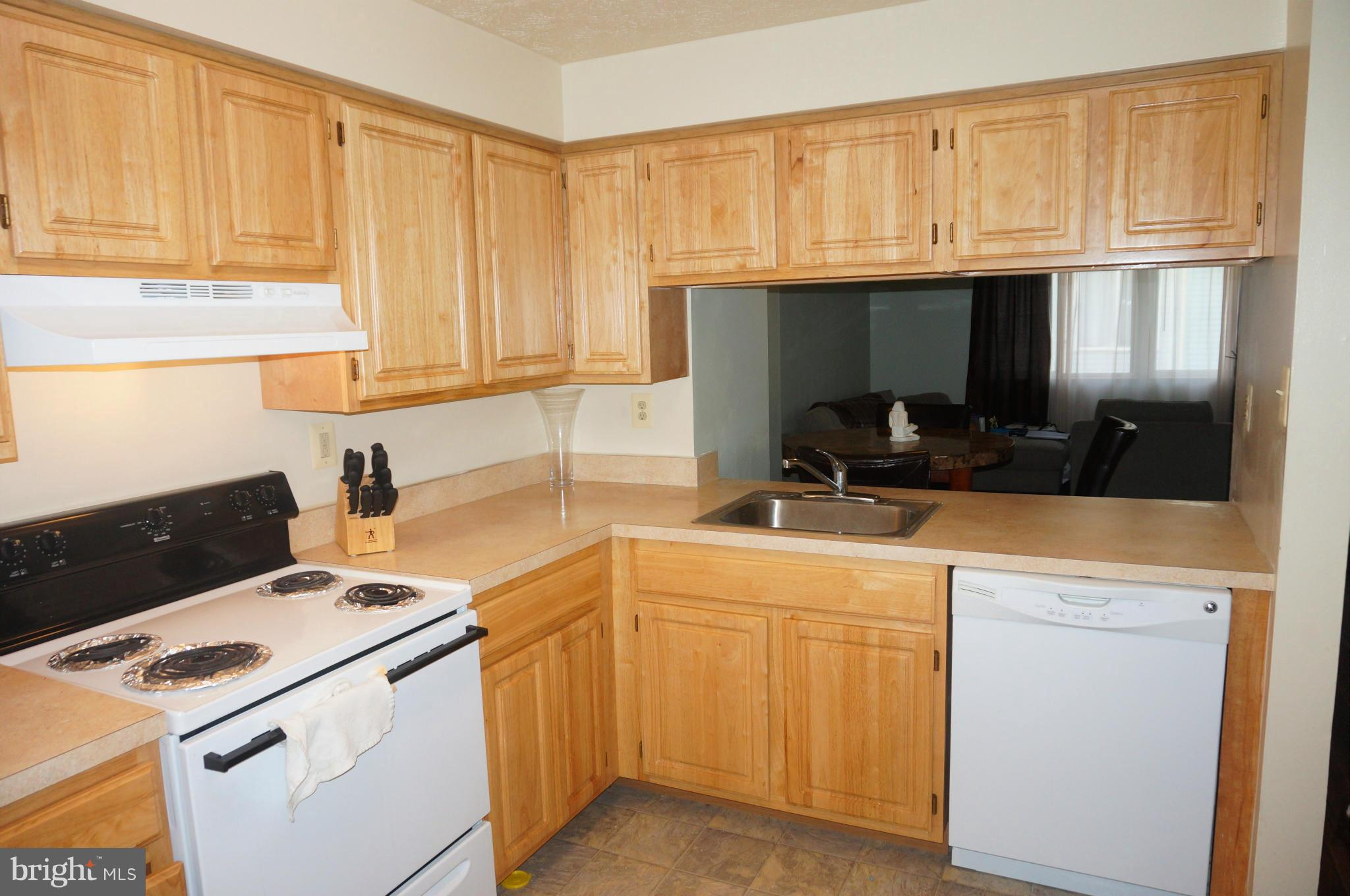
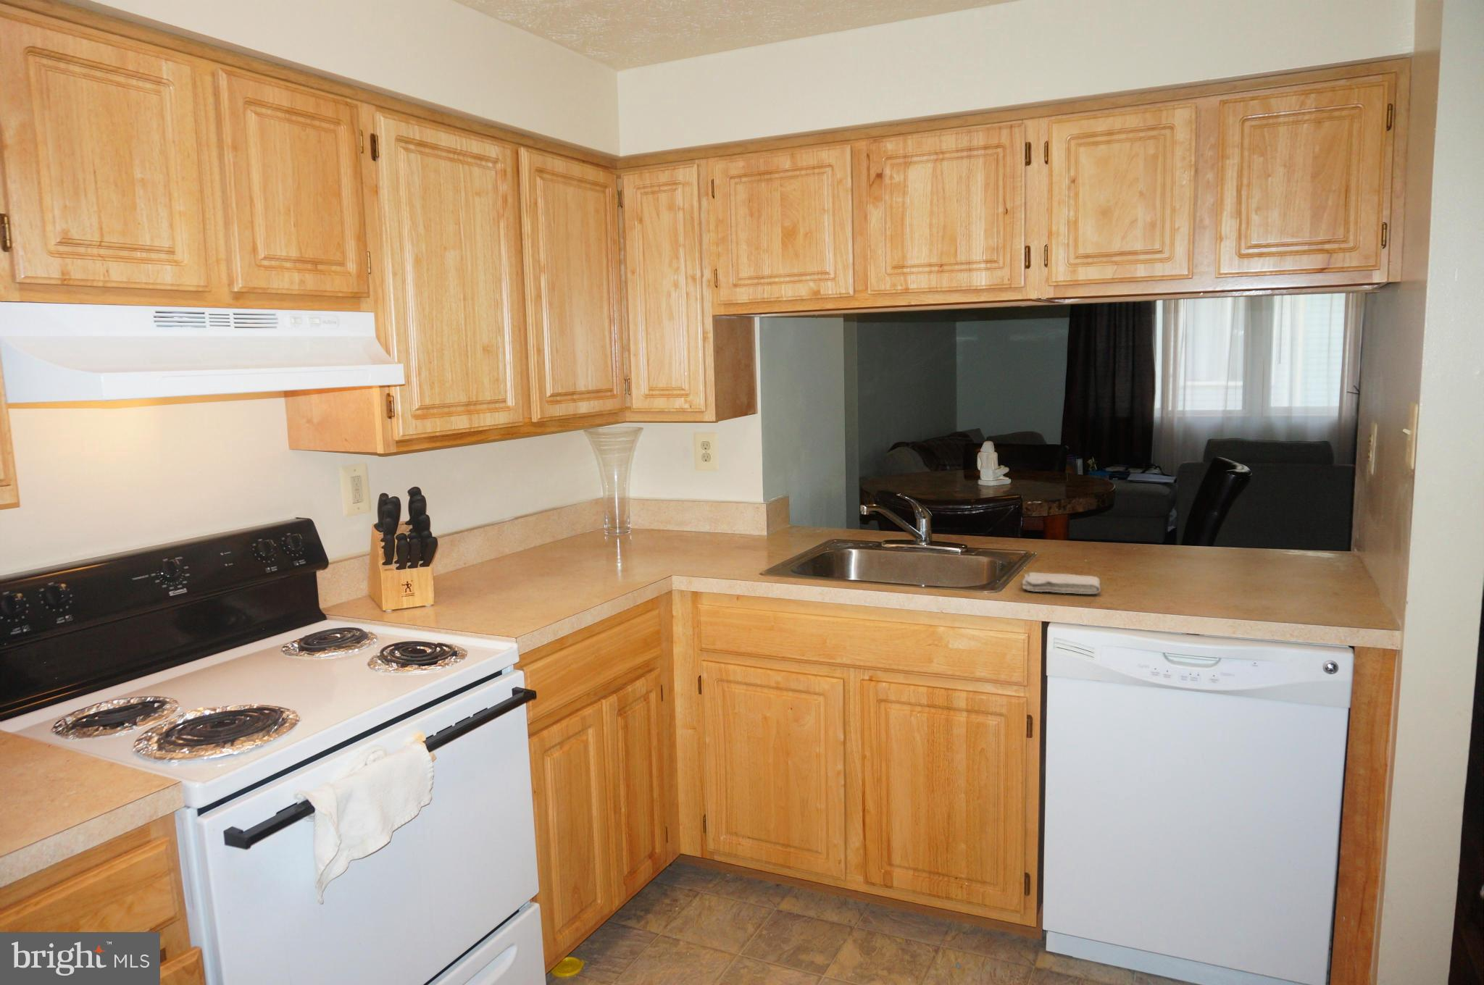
+ washcloth (1061, 583)
